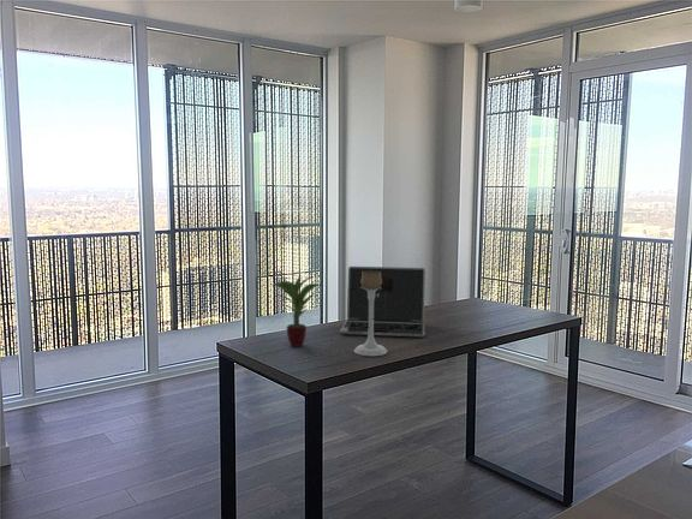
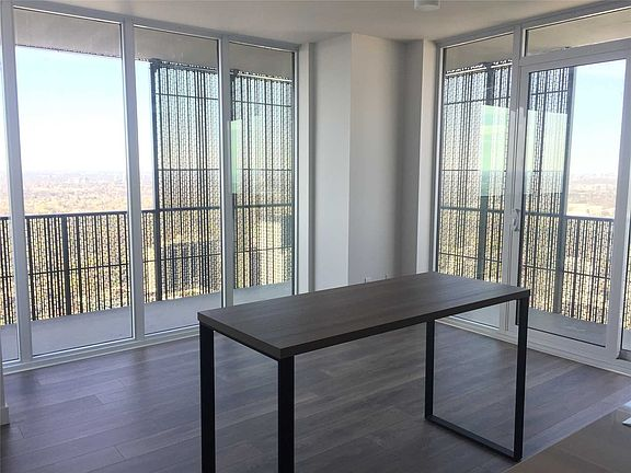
- candle holder (370, 311)
- laptop (383, 299)
- potted plant (293, 310)
